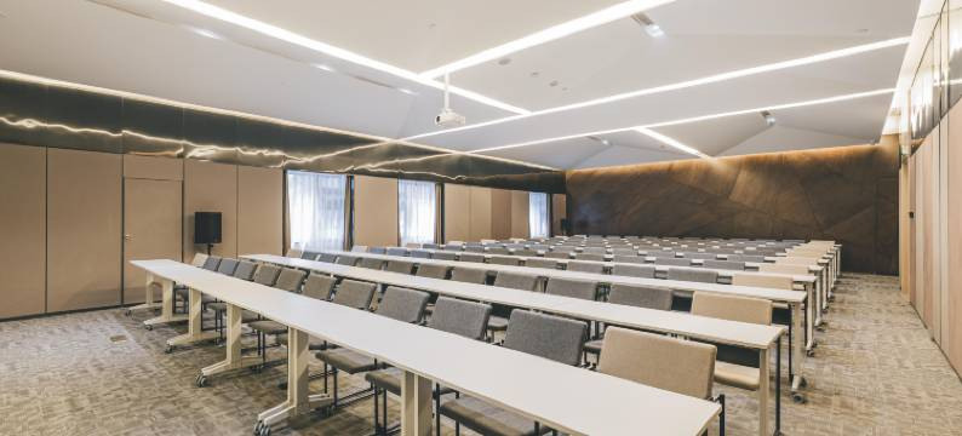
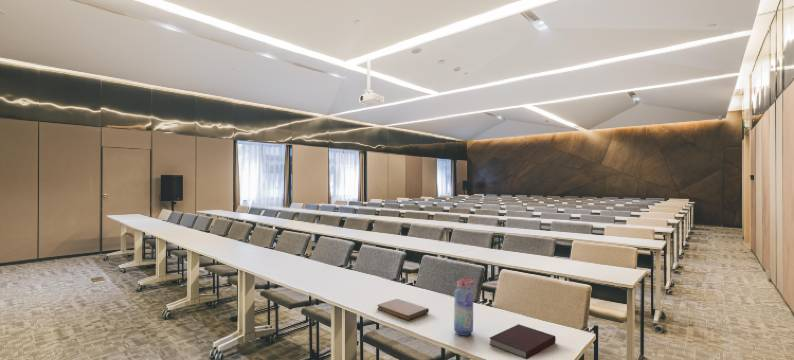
+ water bottle (464, 305)
+ notebook (402, 308)
+ notebook (522, 340)
